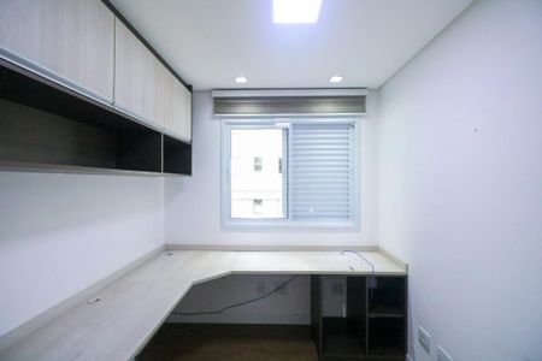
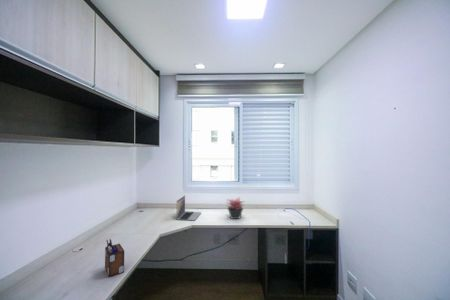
+ succulent plant (235, 208)
+ desk organizer (114, 255)
+ laptop (187, 211)
